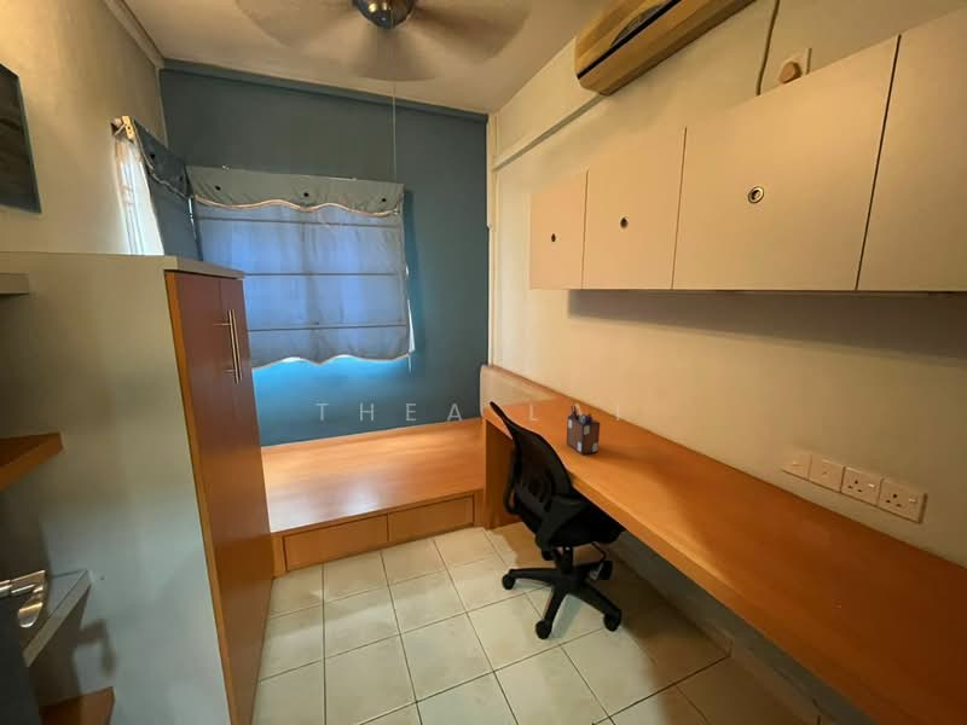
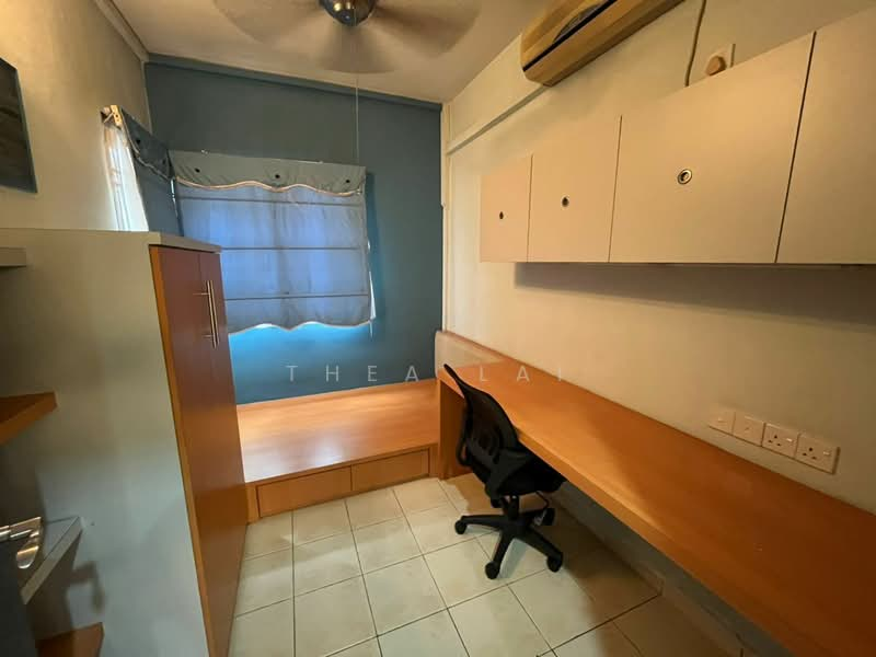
- desk organizer (583, 428)
